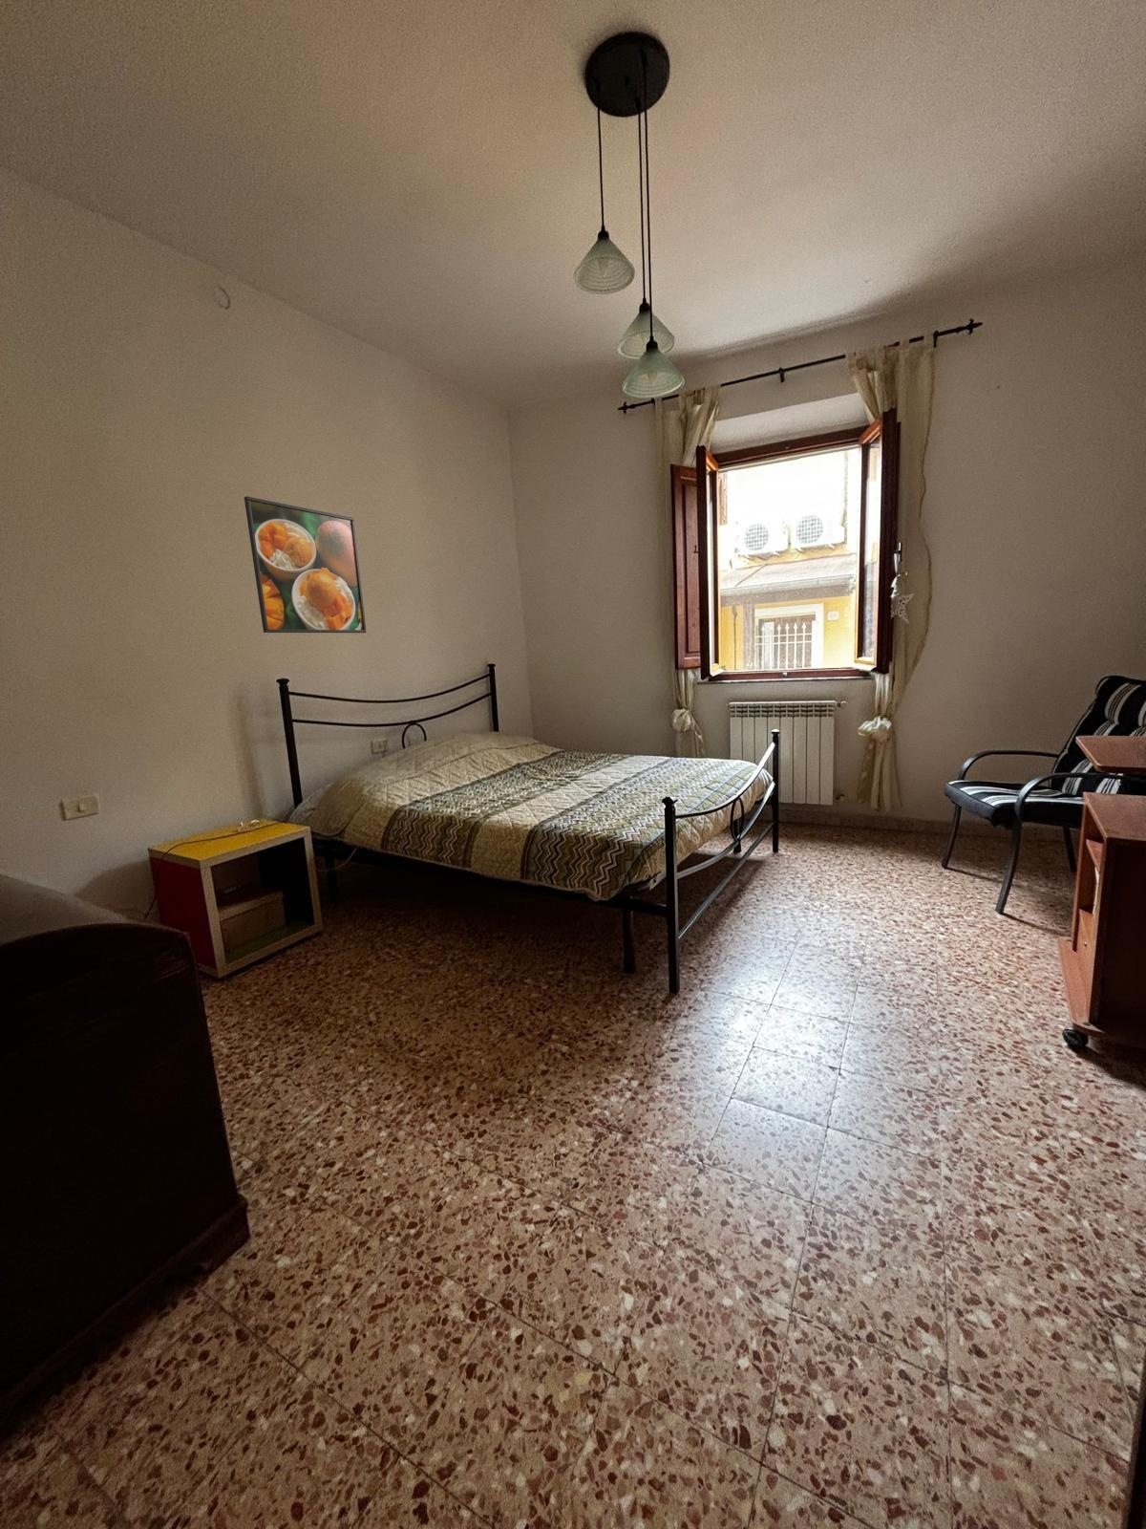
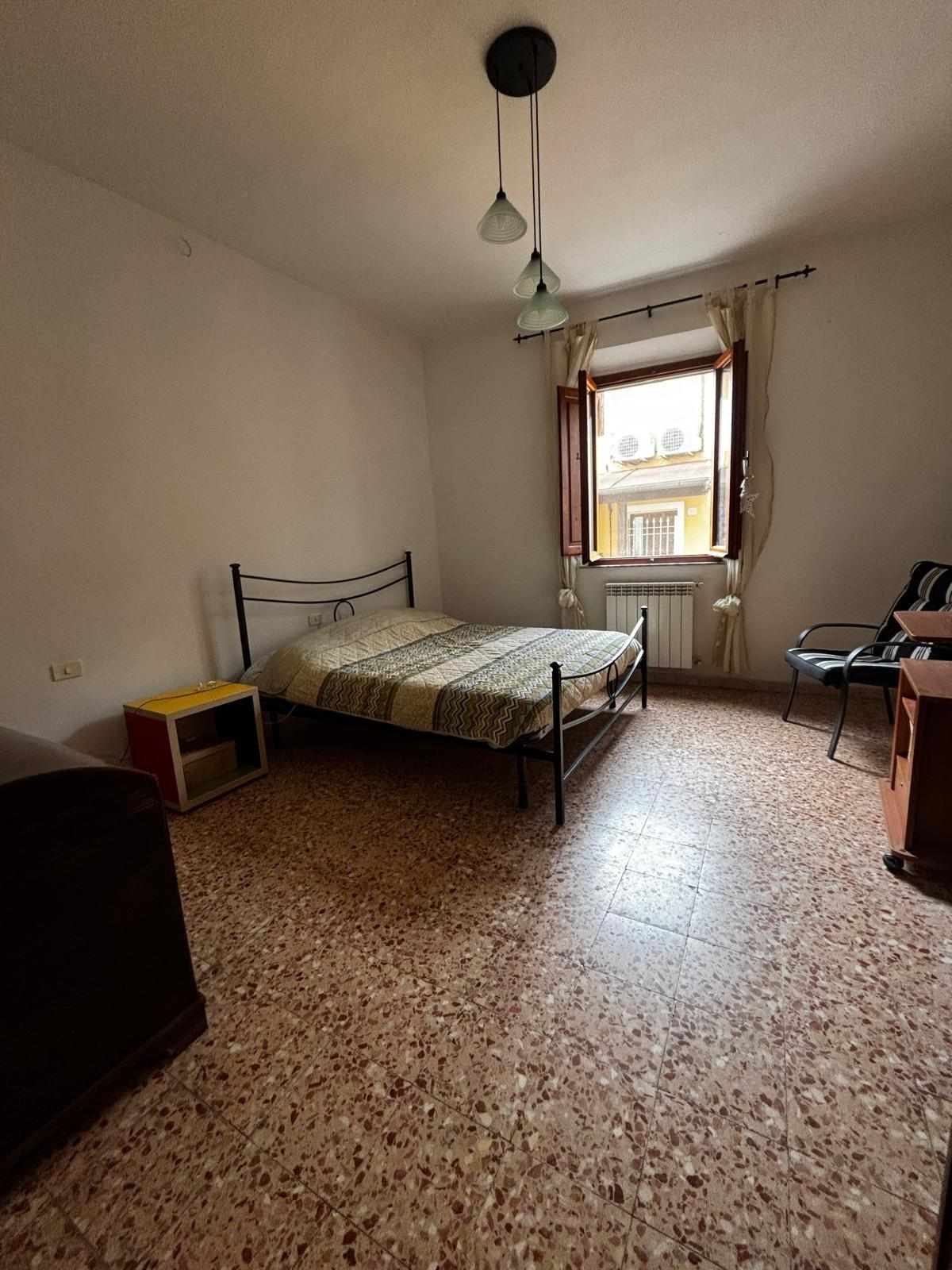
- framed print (312, 572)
